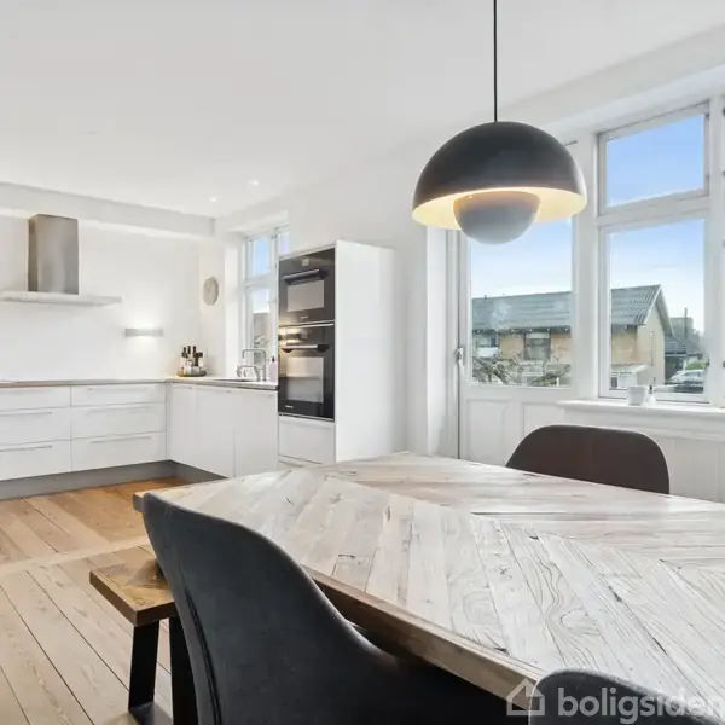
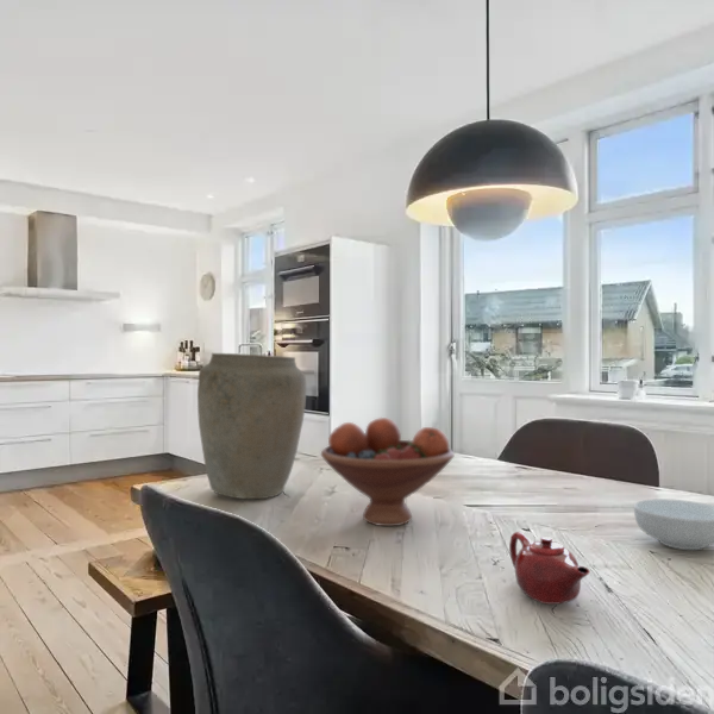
+ vase (252, 422)
+ fruit bowl (387, 471)
+ teapot (545, 566)
+ cereal bowl (681, 526)
